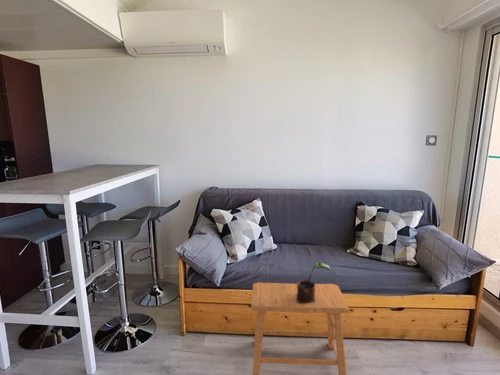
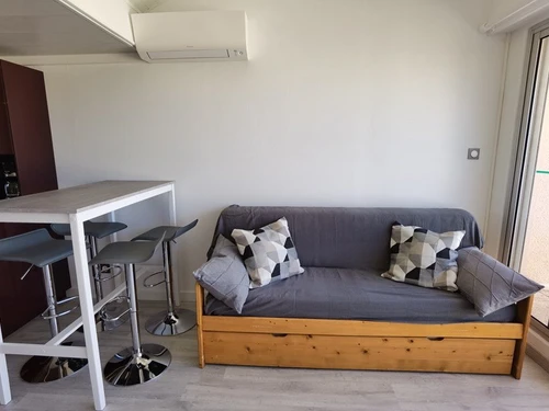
- stool (296, 331)
- potted plant (310, 276)
